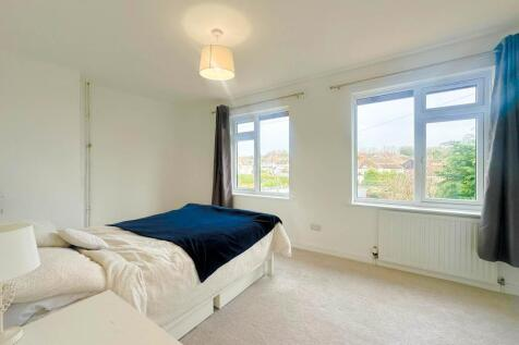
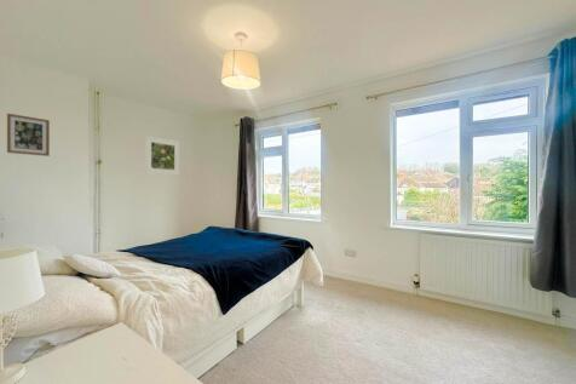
+ wall art (29, 136)
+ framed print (162, 156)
